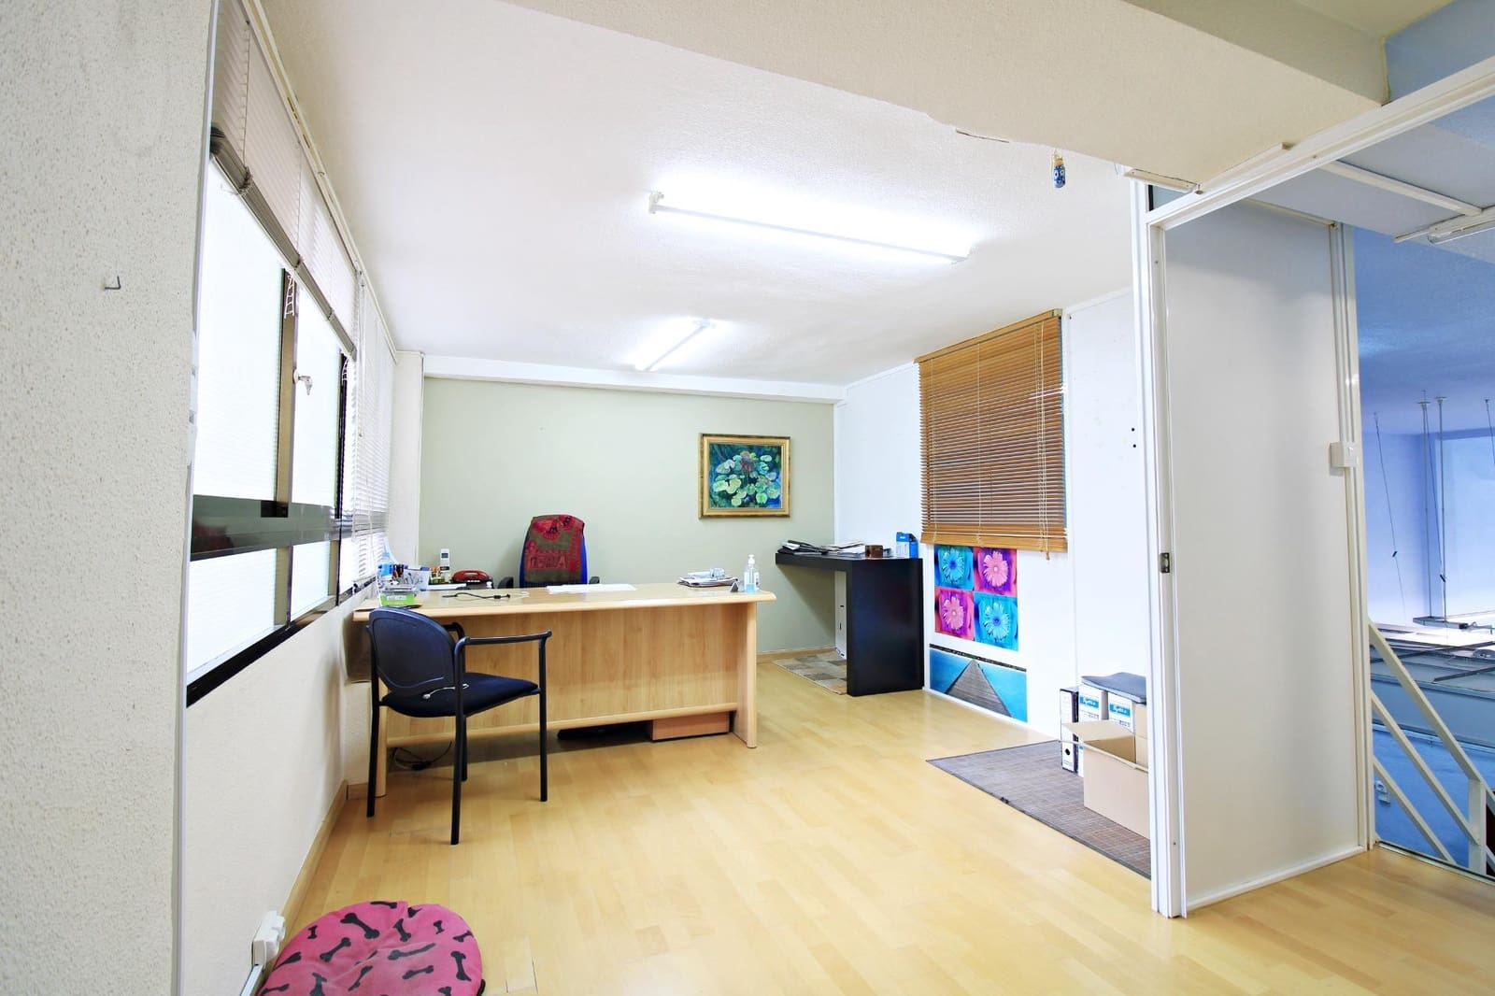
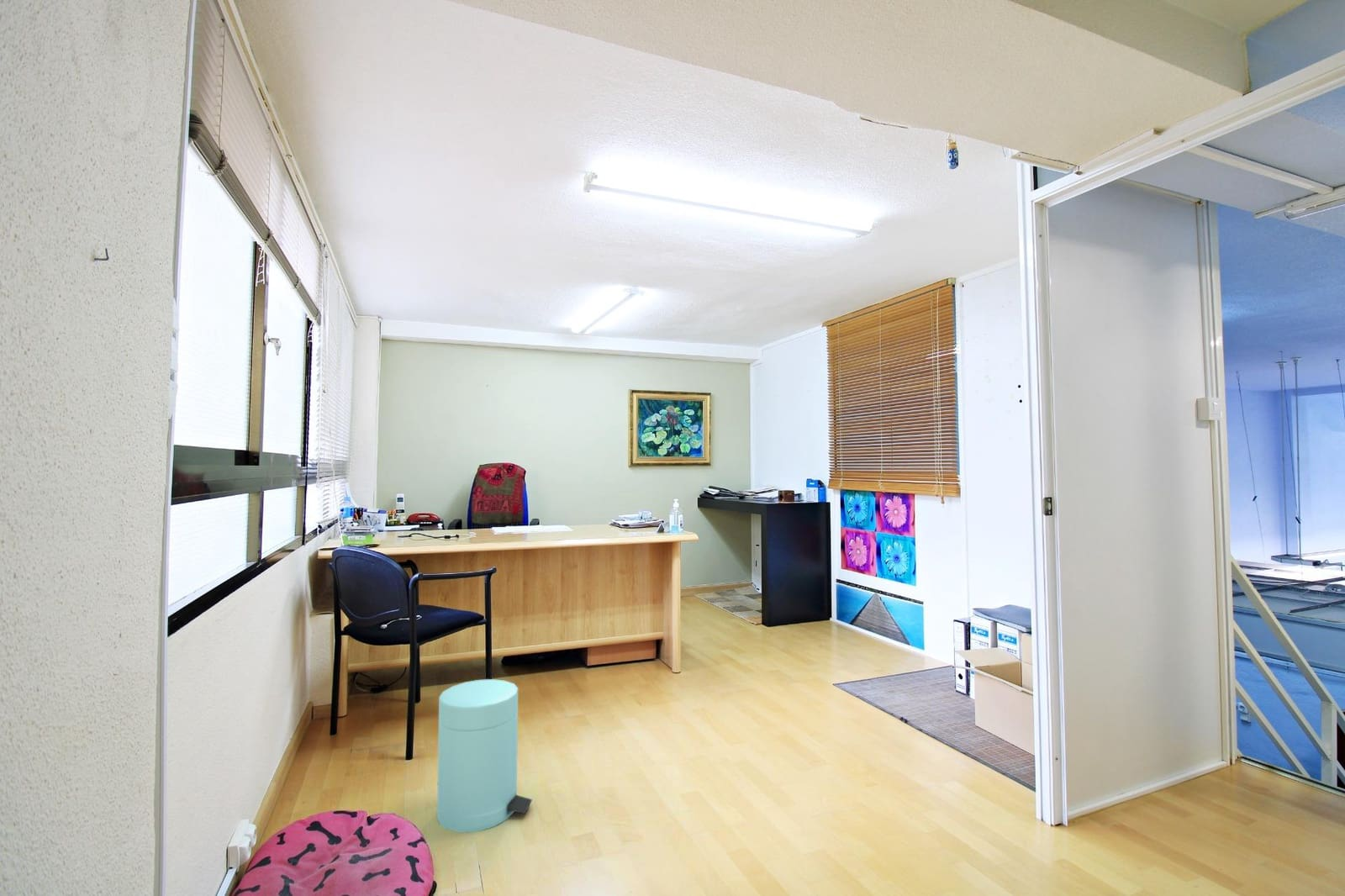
+ trash can (485, 750)
